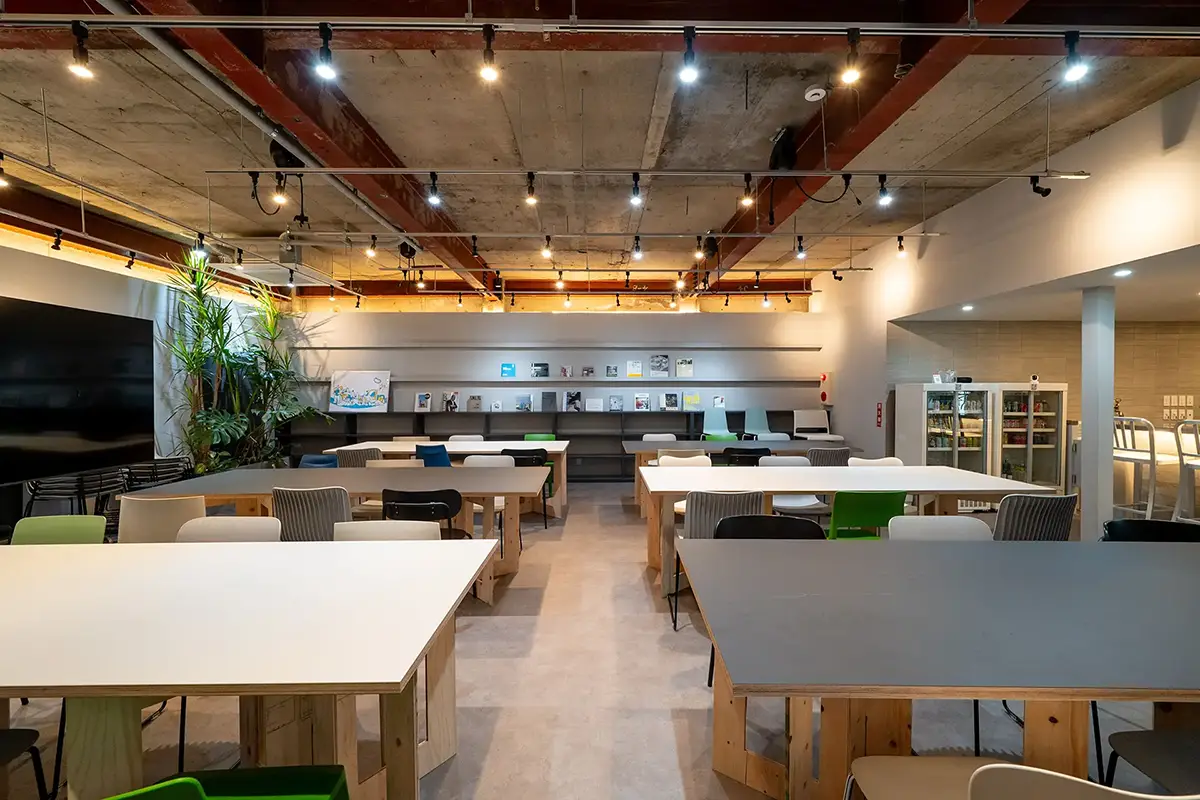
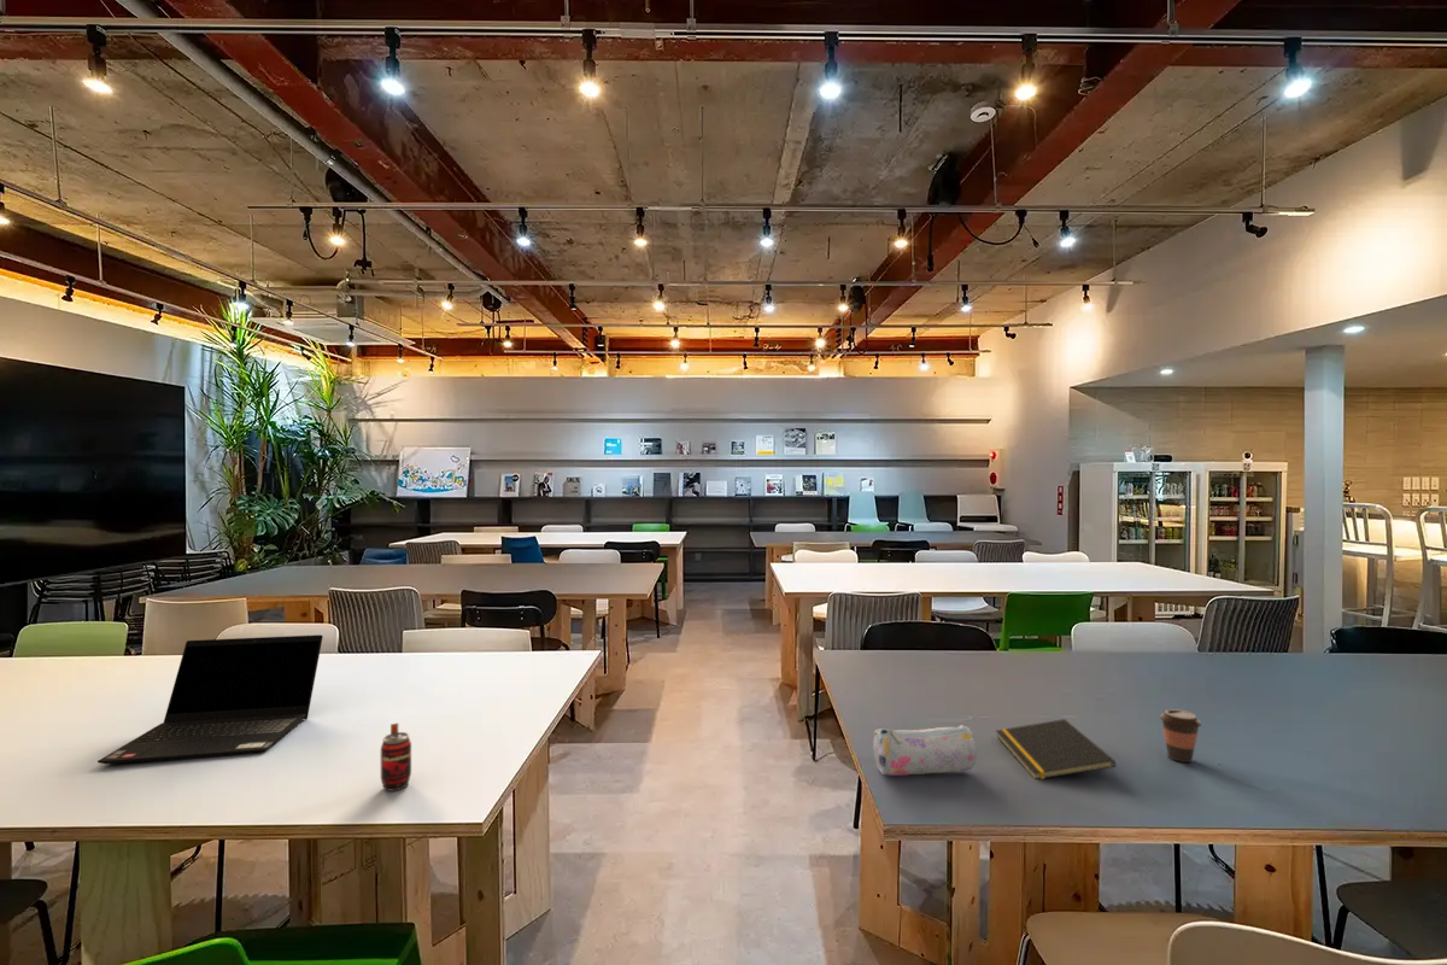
+ beverage can (396, 756)
+ notepad (1050, 747)
+ pencil case (922, 748)
+ coffee cup (1179, 736)
+ laptop computer (223, 692)
